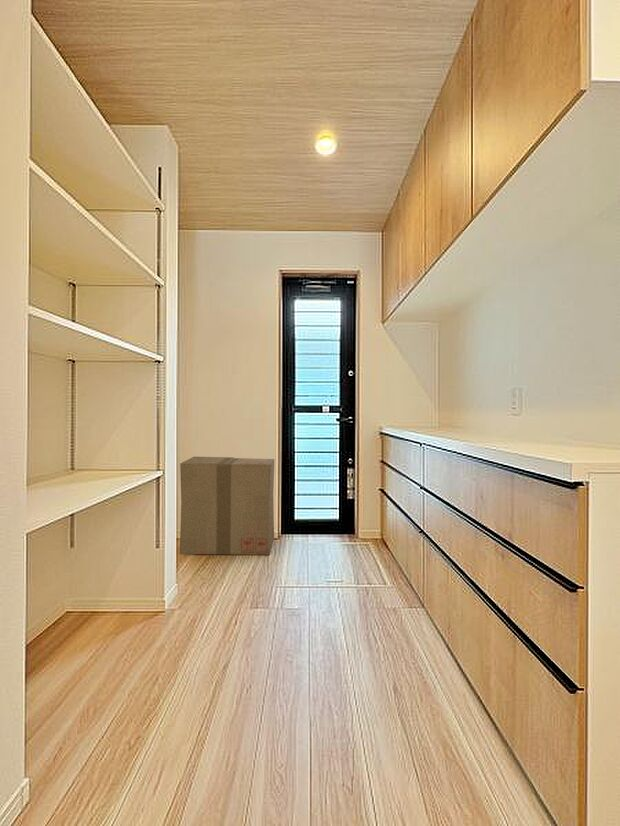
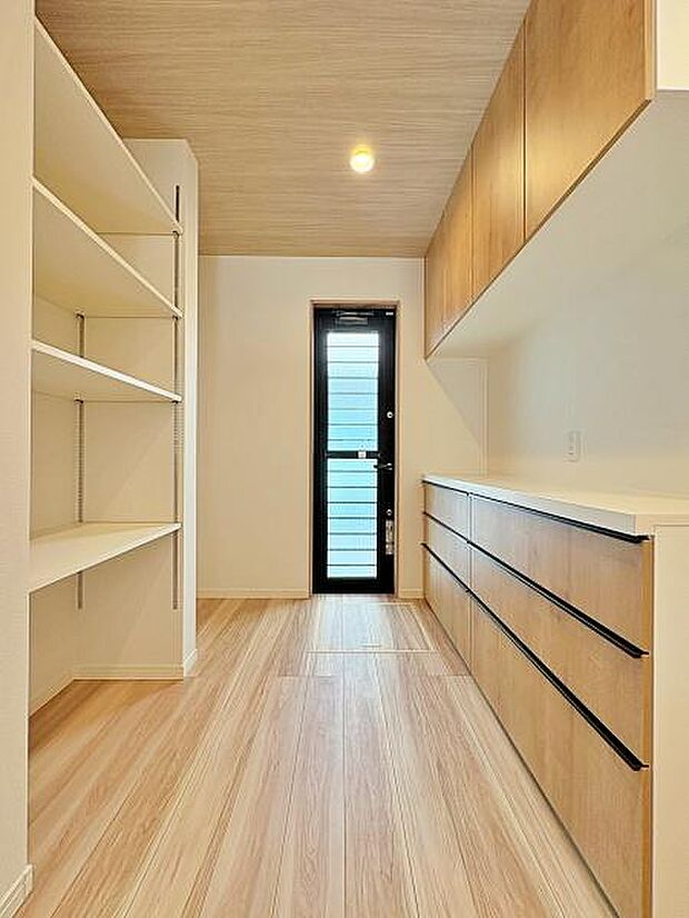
- cardboard box (229, 502)
